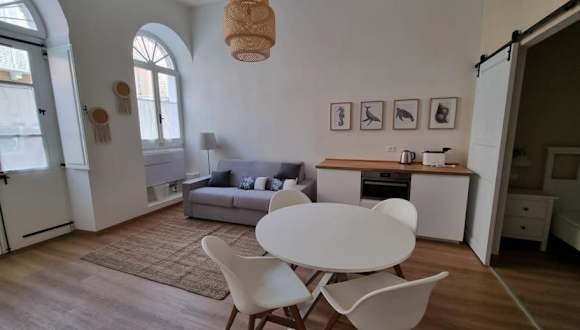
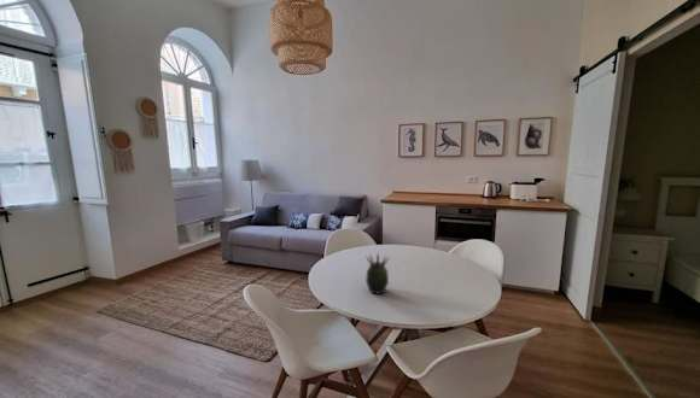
+ succulent plant (377, 273)
